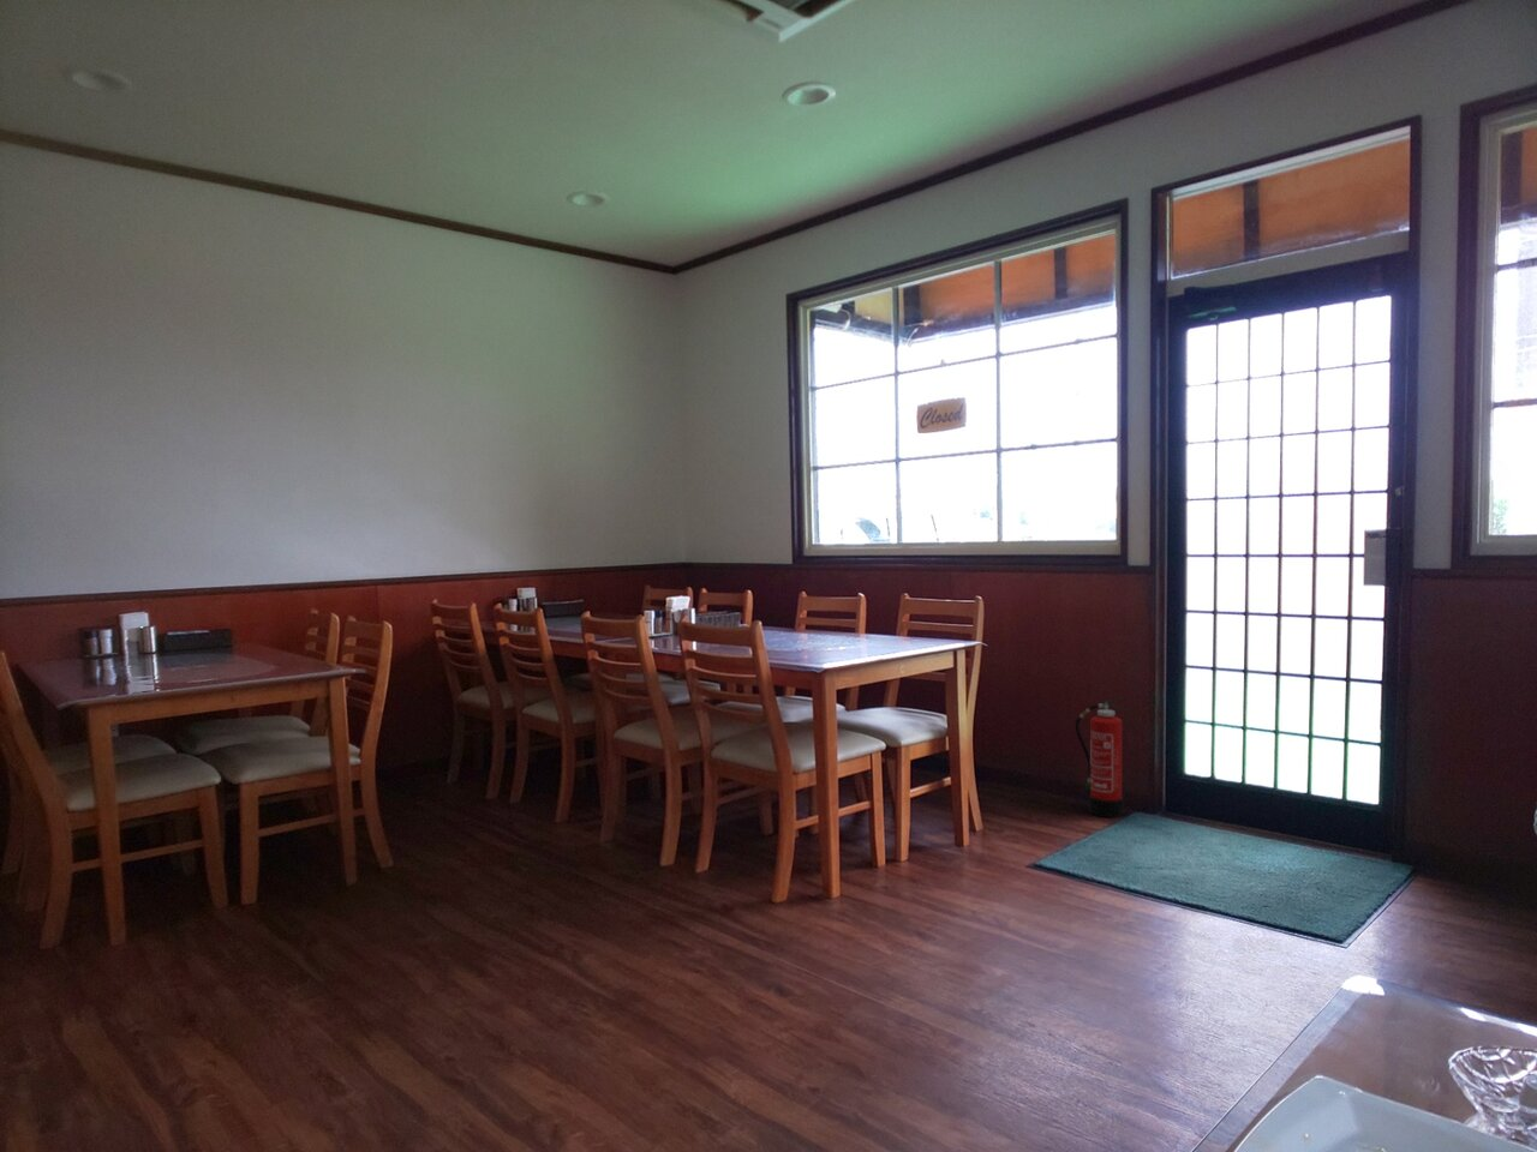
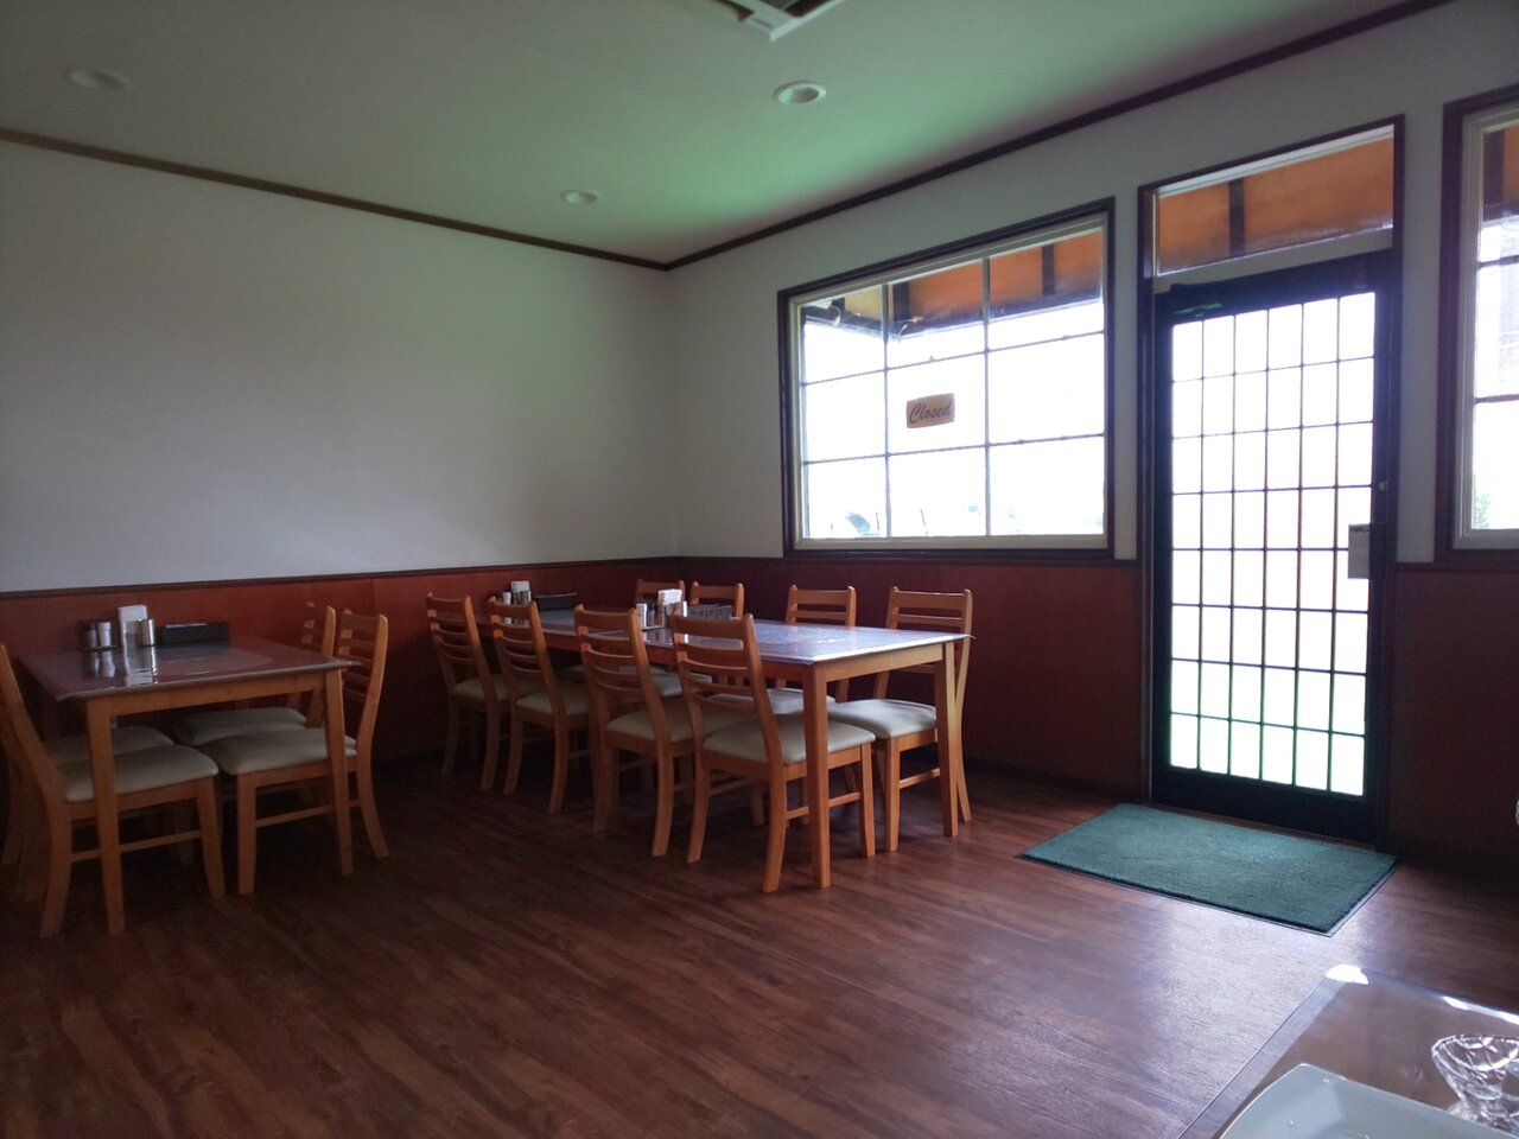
- fire extinguisher (1100, 751)
